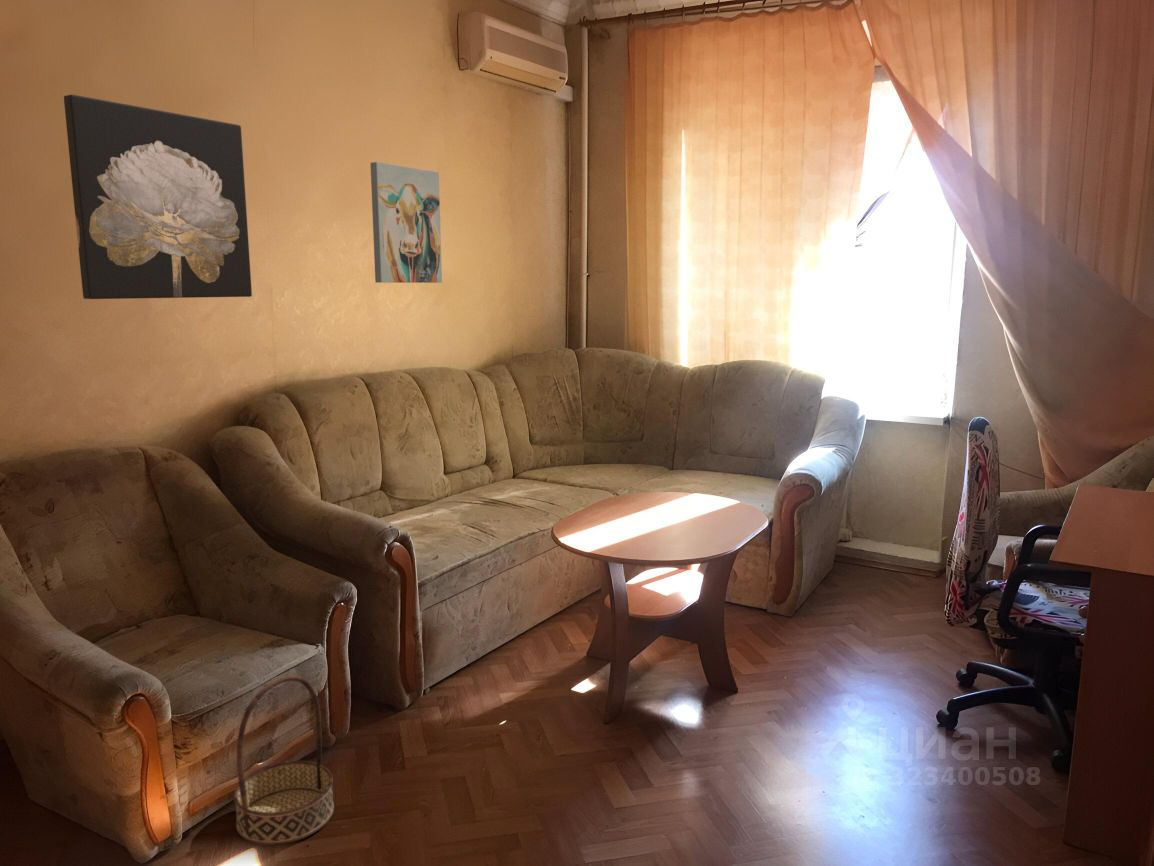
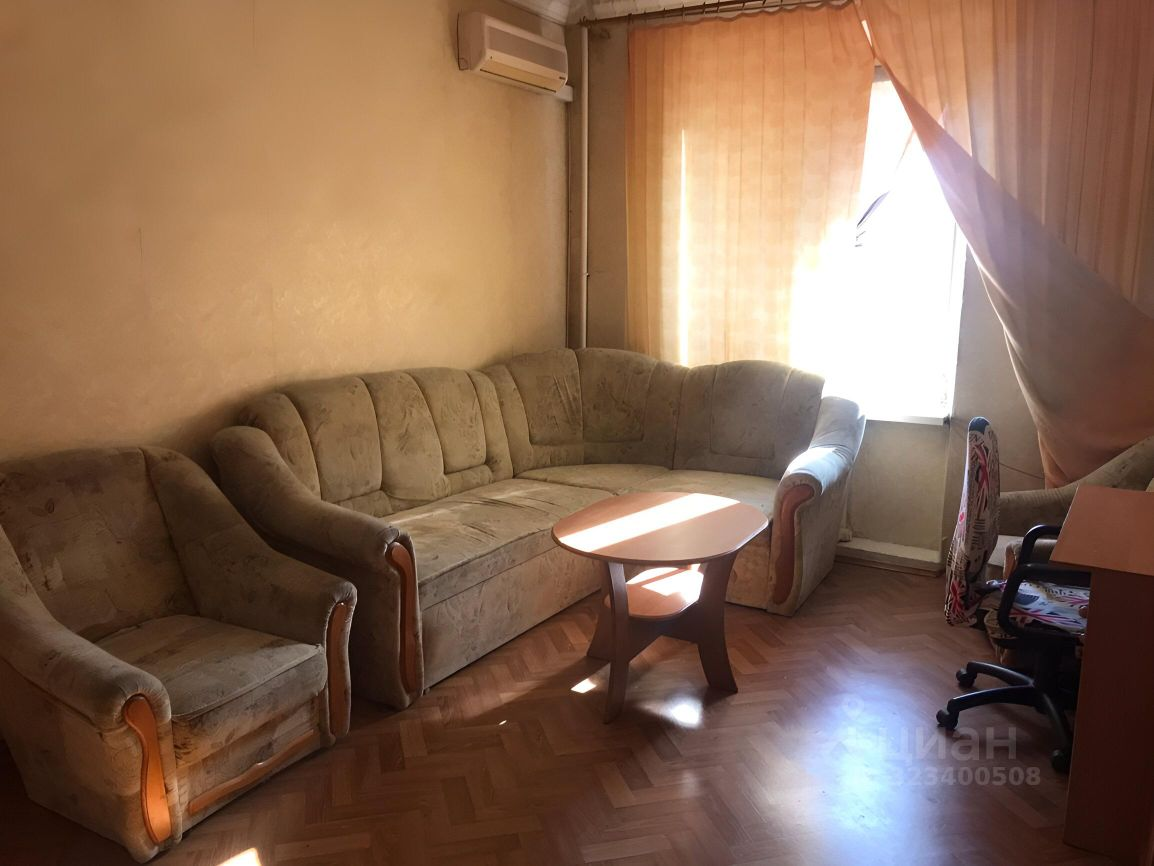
- wall art (166, 206)
- basket (282, 762)
- wall art (408, 225)
